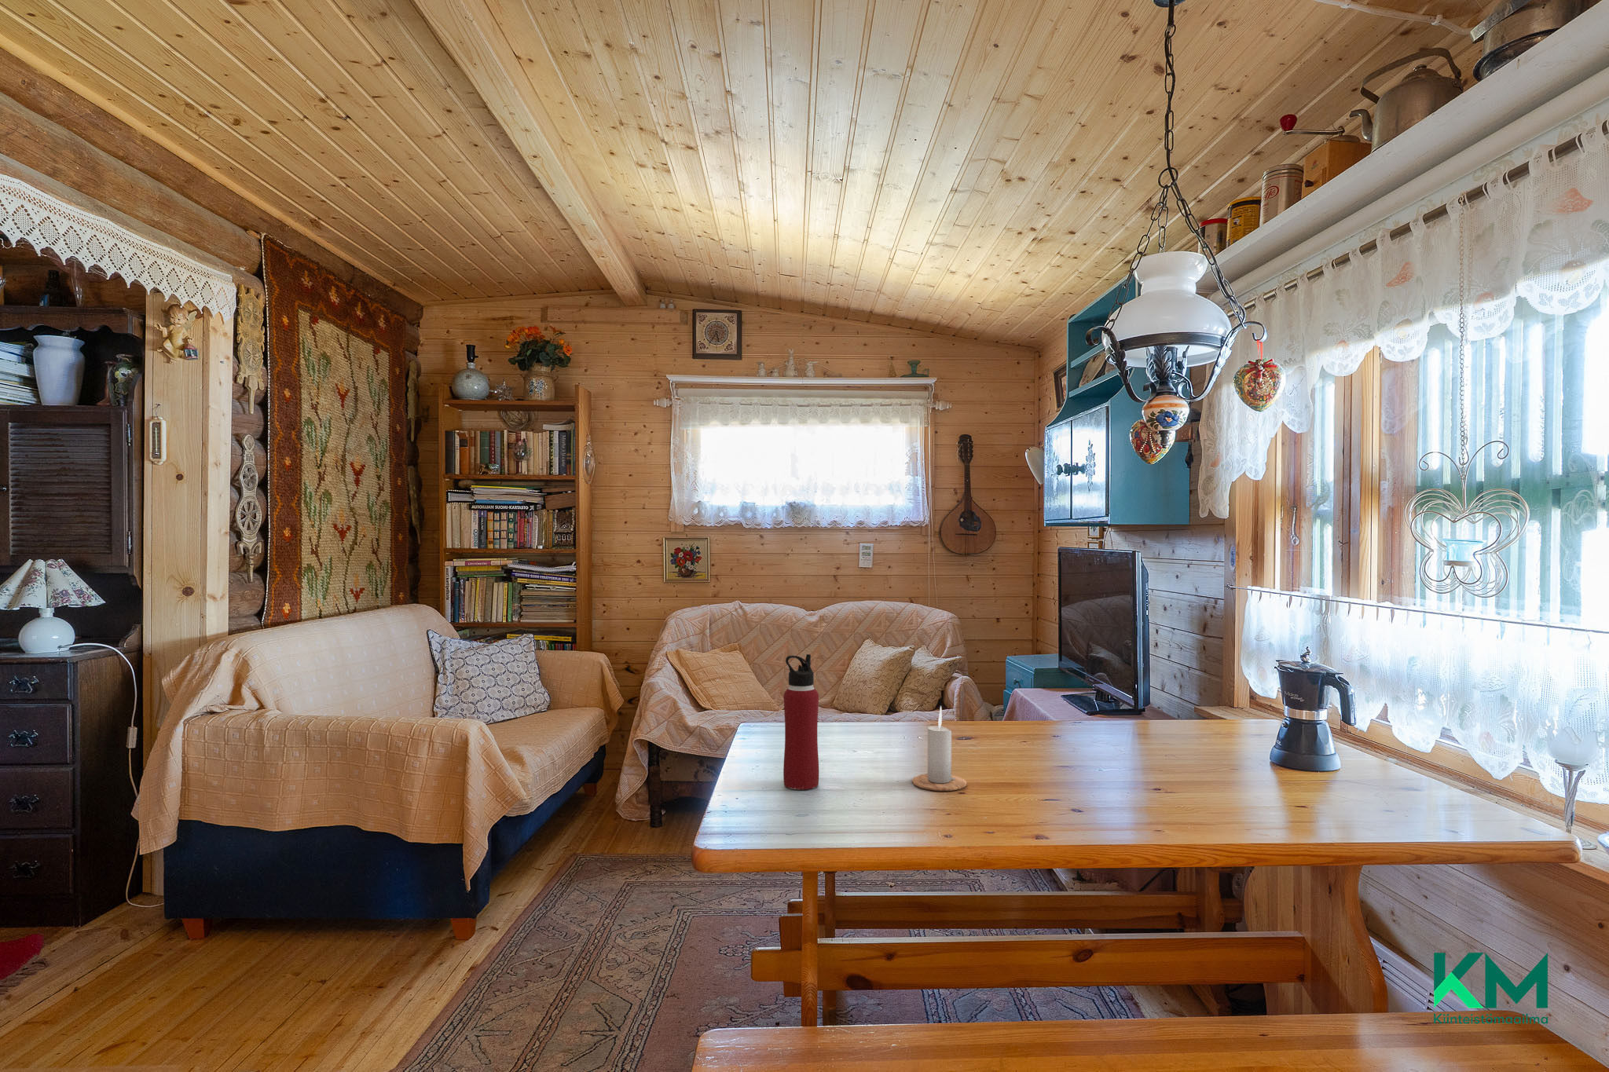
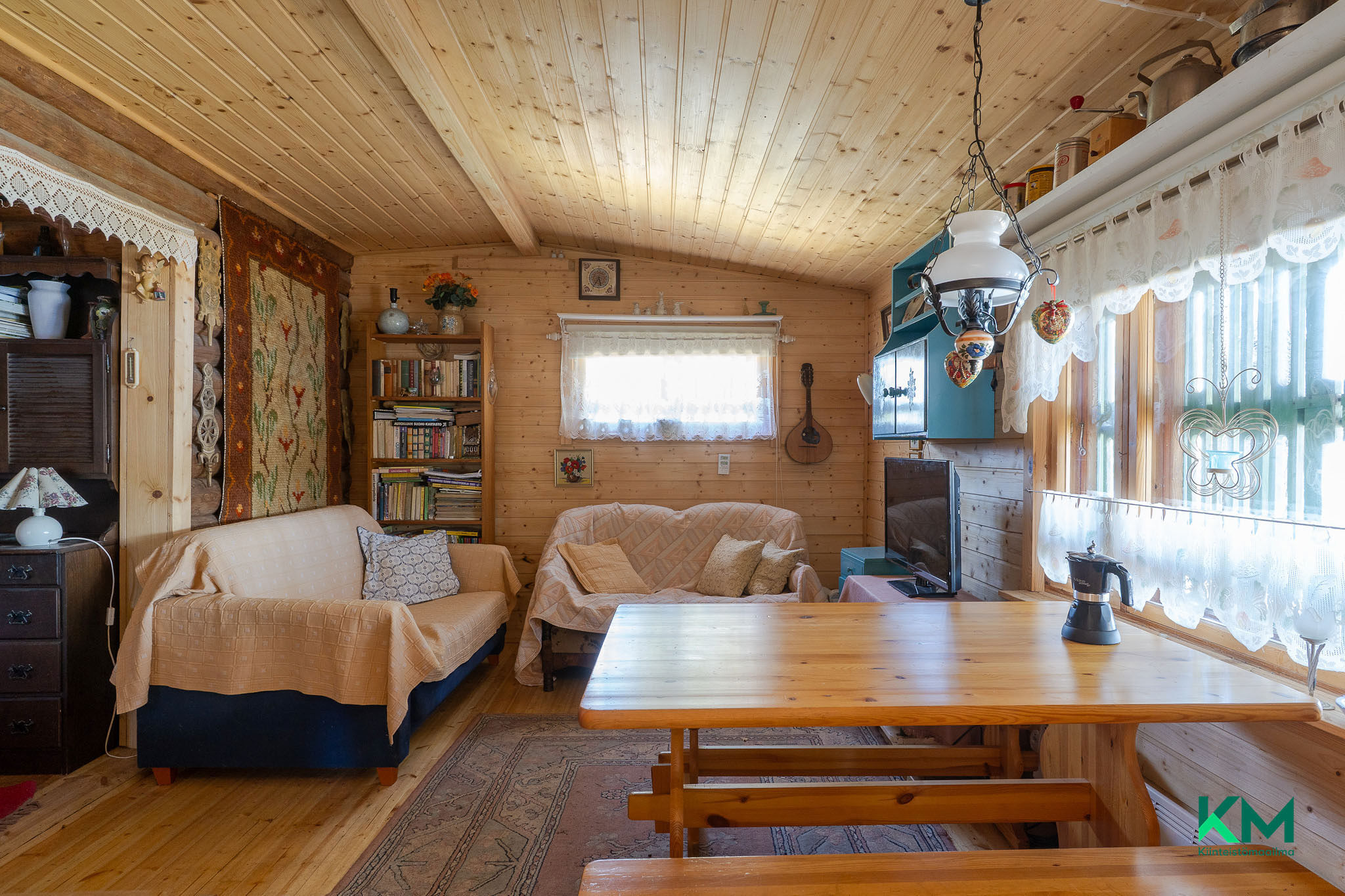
- water bottle (800, 719)
- candle (939, 744)
